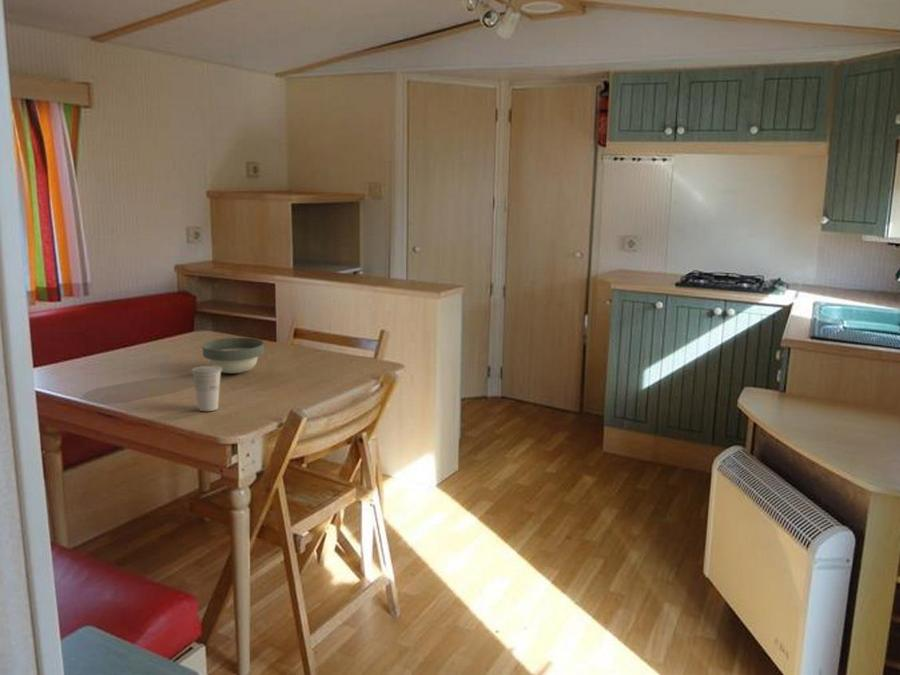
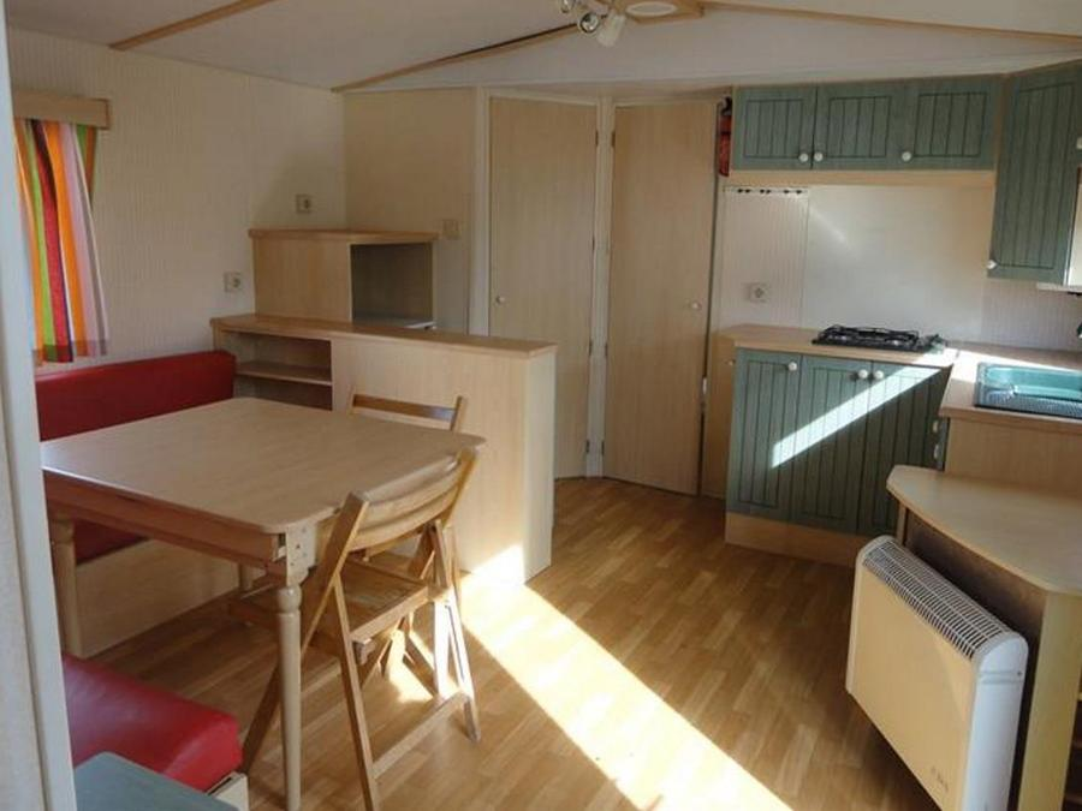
- cup (207, 388)
- bowl (233, 357)
